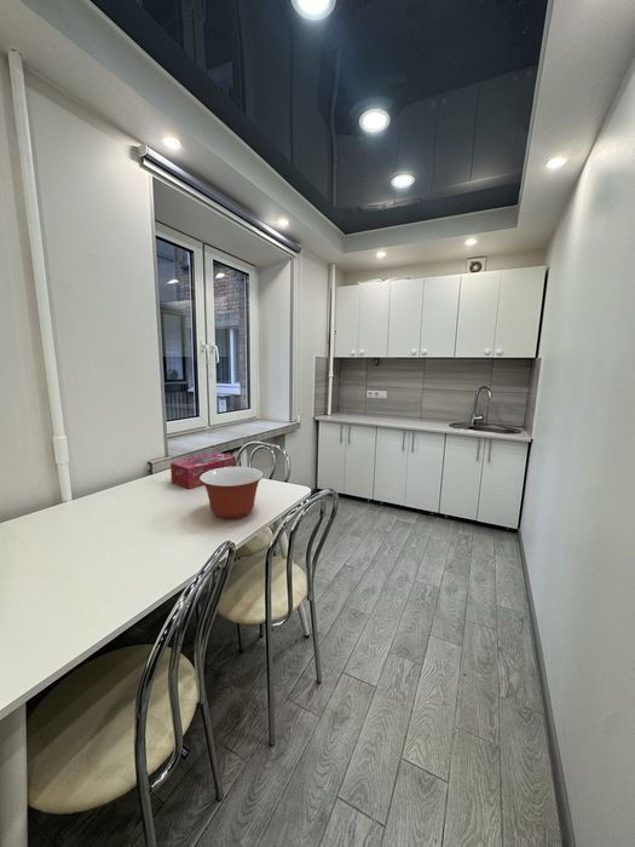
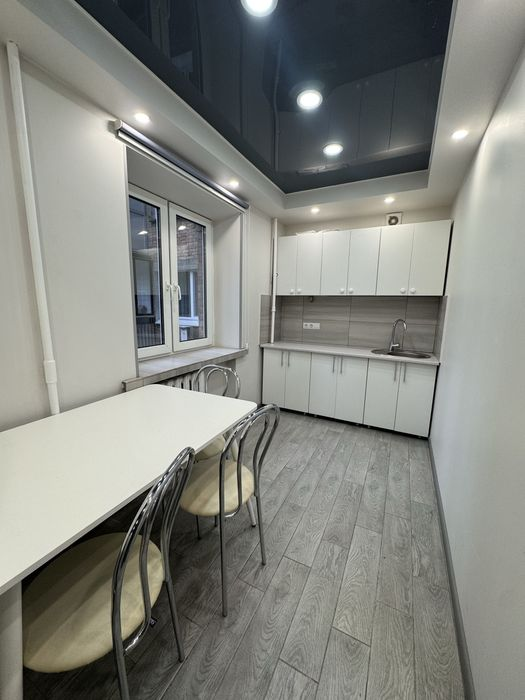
- tissue box (204, 468)
- mixing bowl (232, 494)
